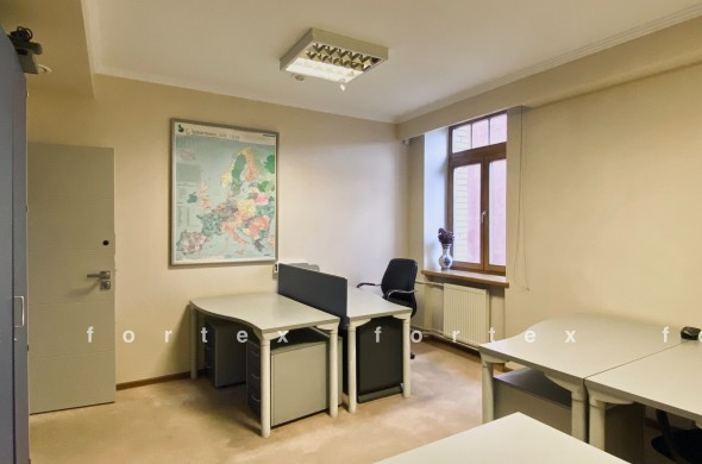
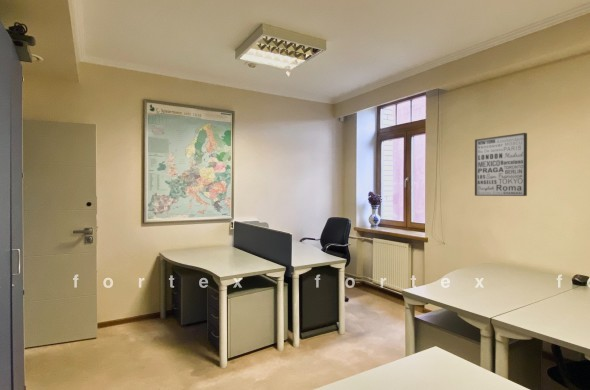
+ wall art (499, 166)
